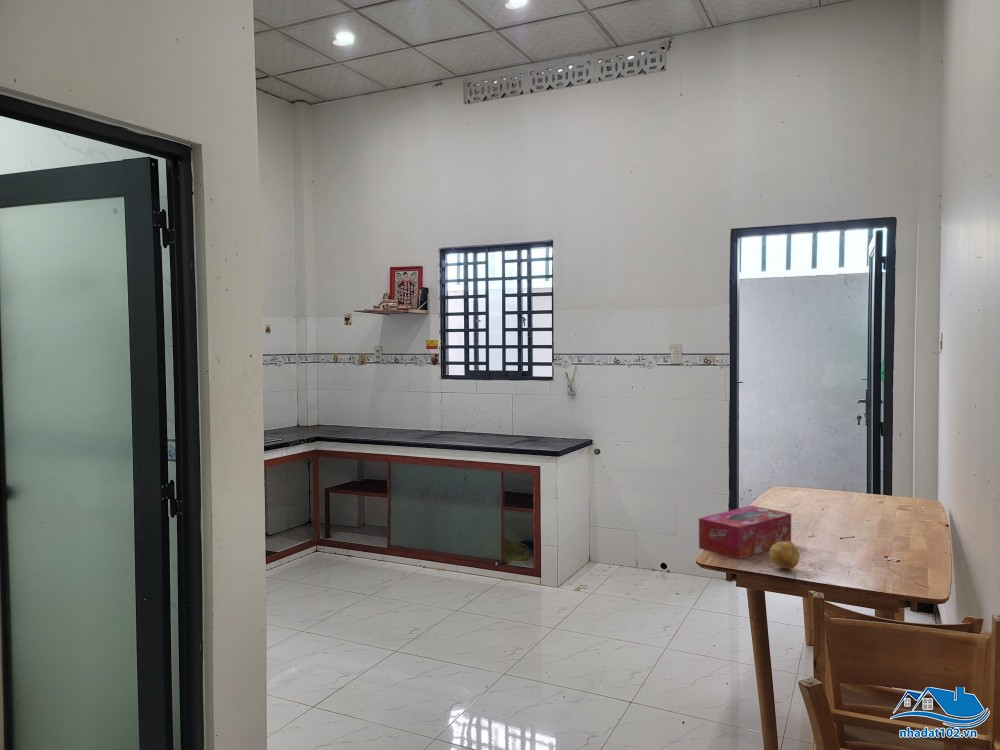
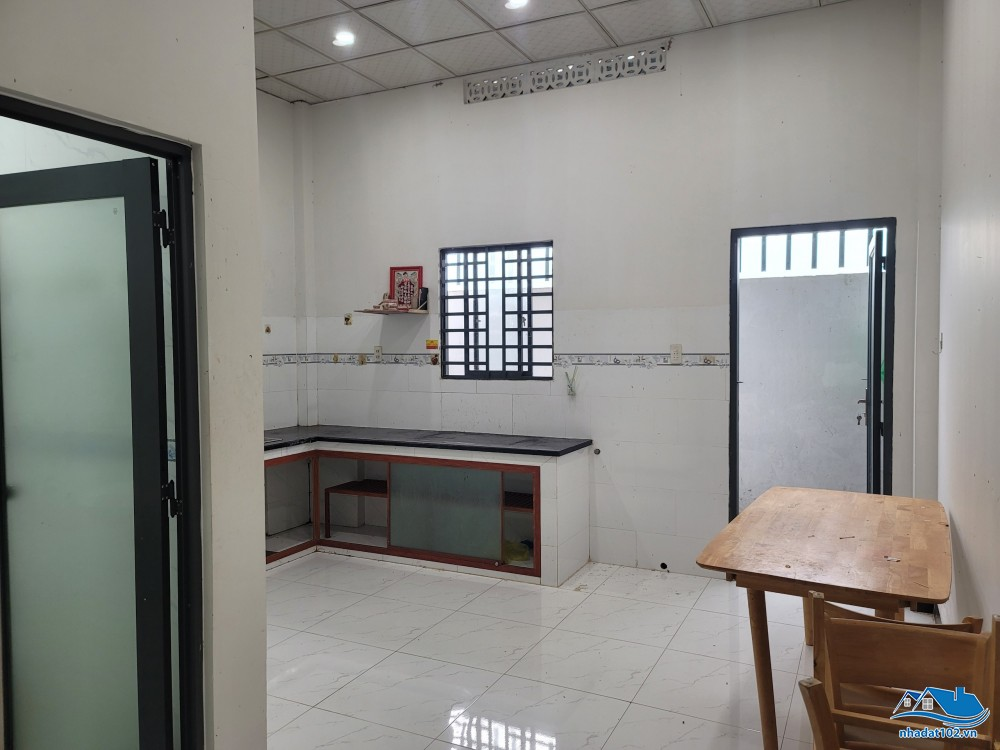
- fruit (784, 555)
- tissue box (745, 530)
